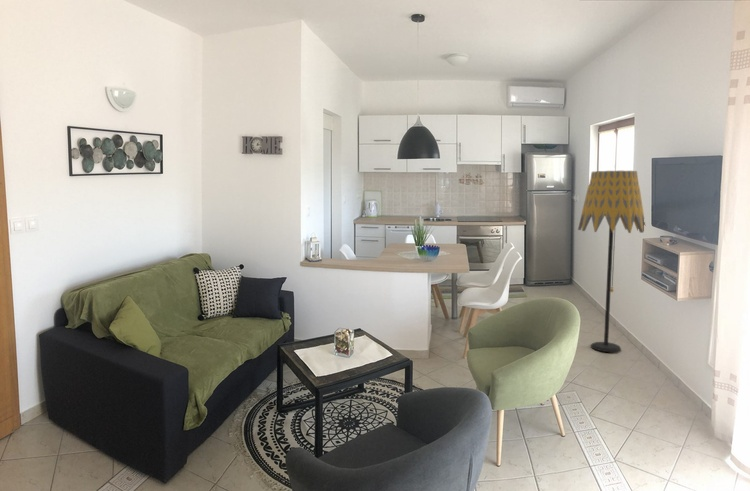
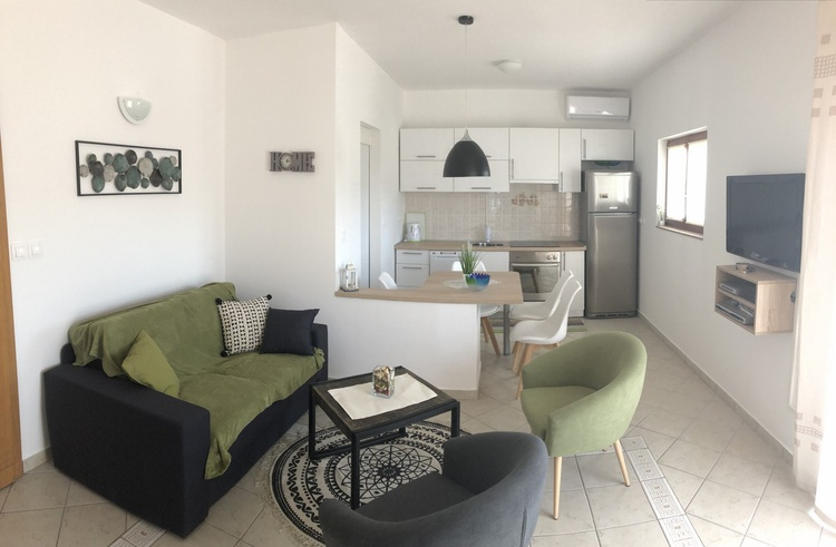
- floor lamp (609, 261)
